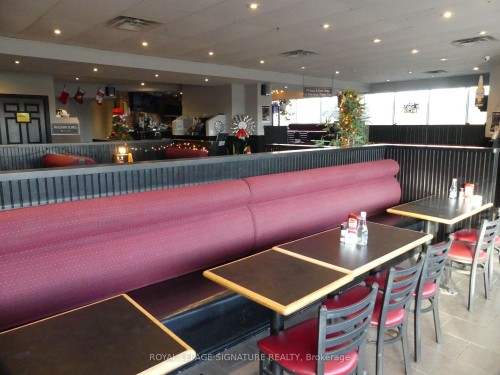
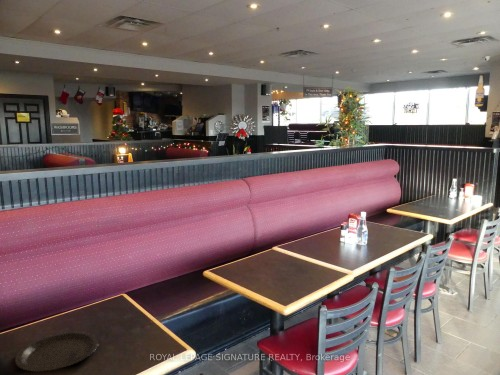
+ plate (58, 351)
